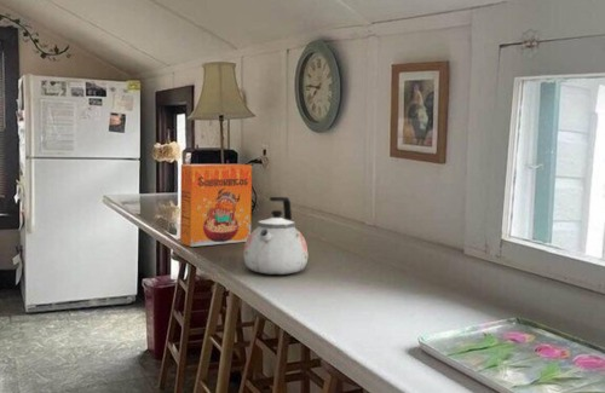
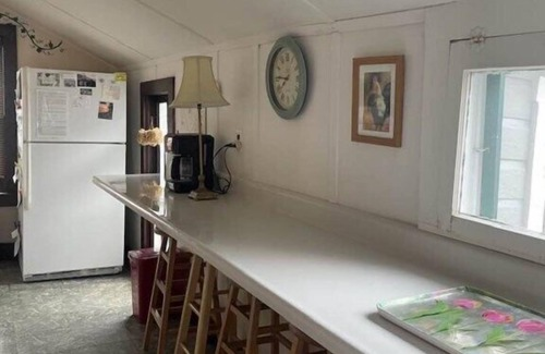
- kettle (276, 233)
- cereal box (215, 203)
